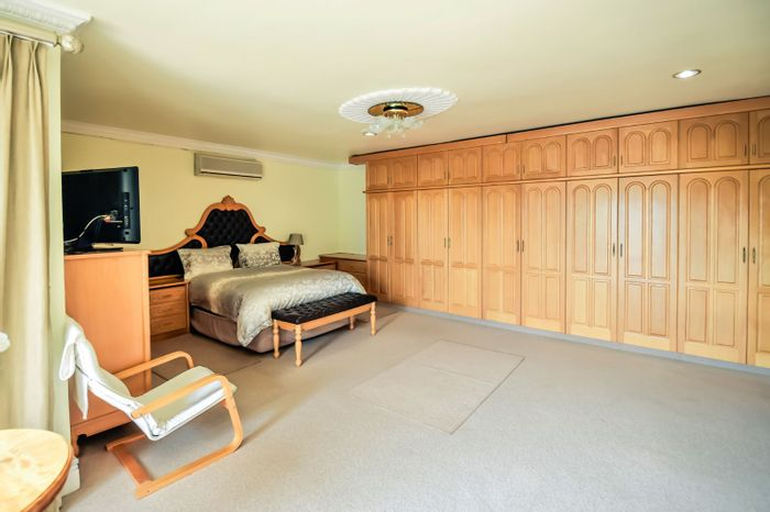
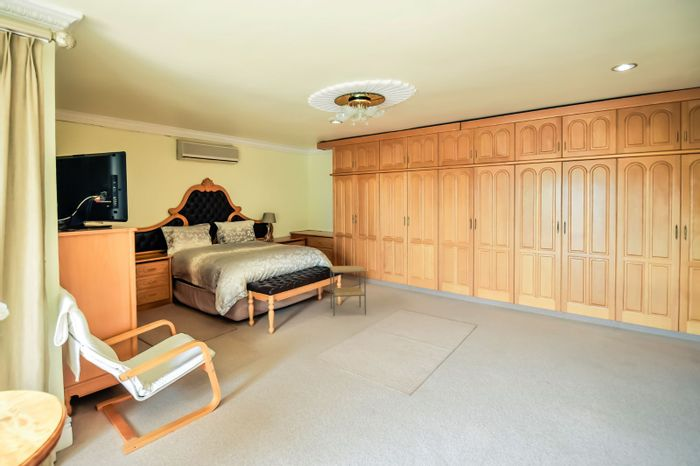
+ side table (347, 289)
